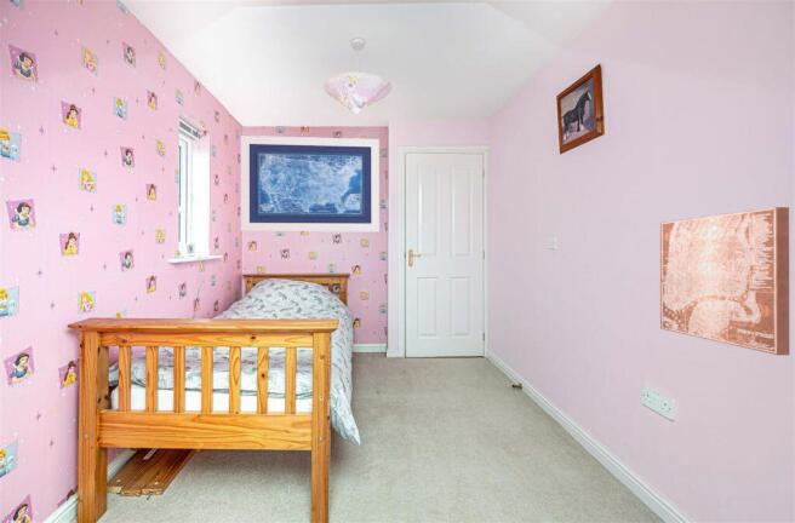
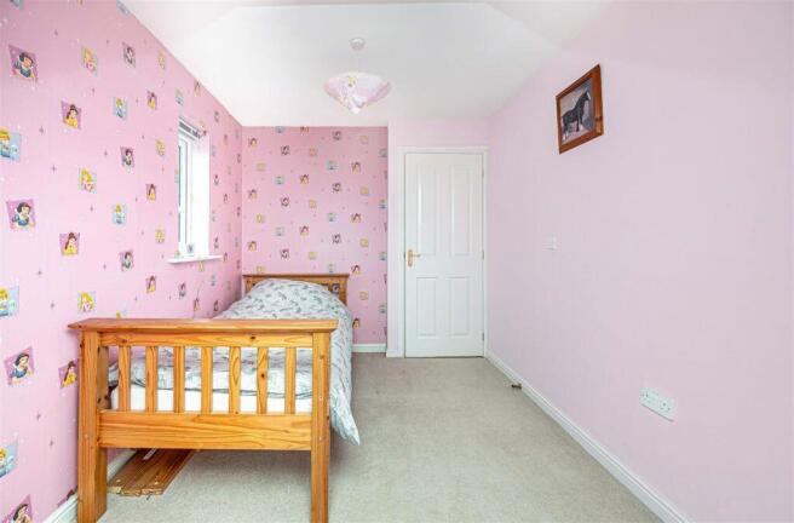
- wall art (714, 277)
- wall art (310, 184)
